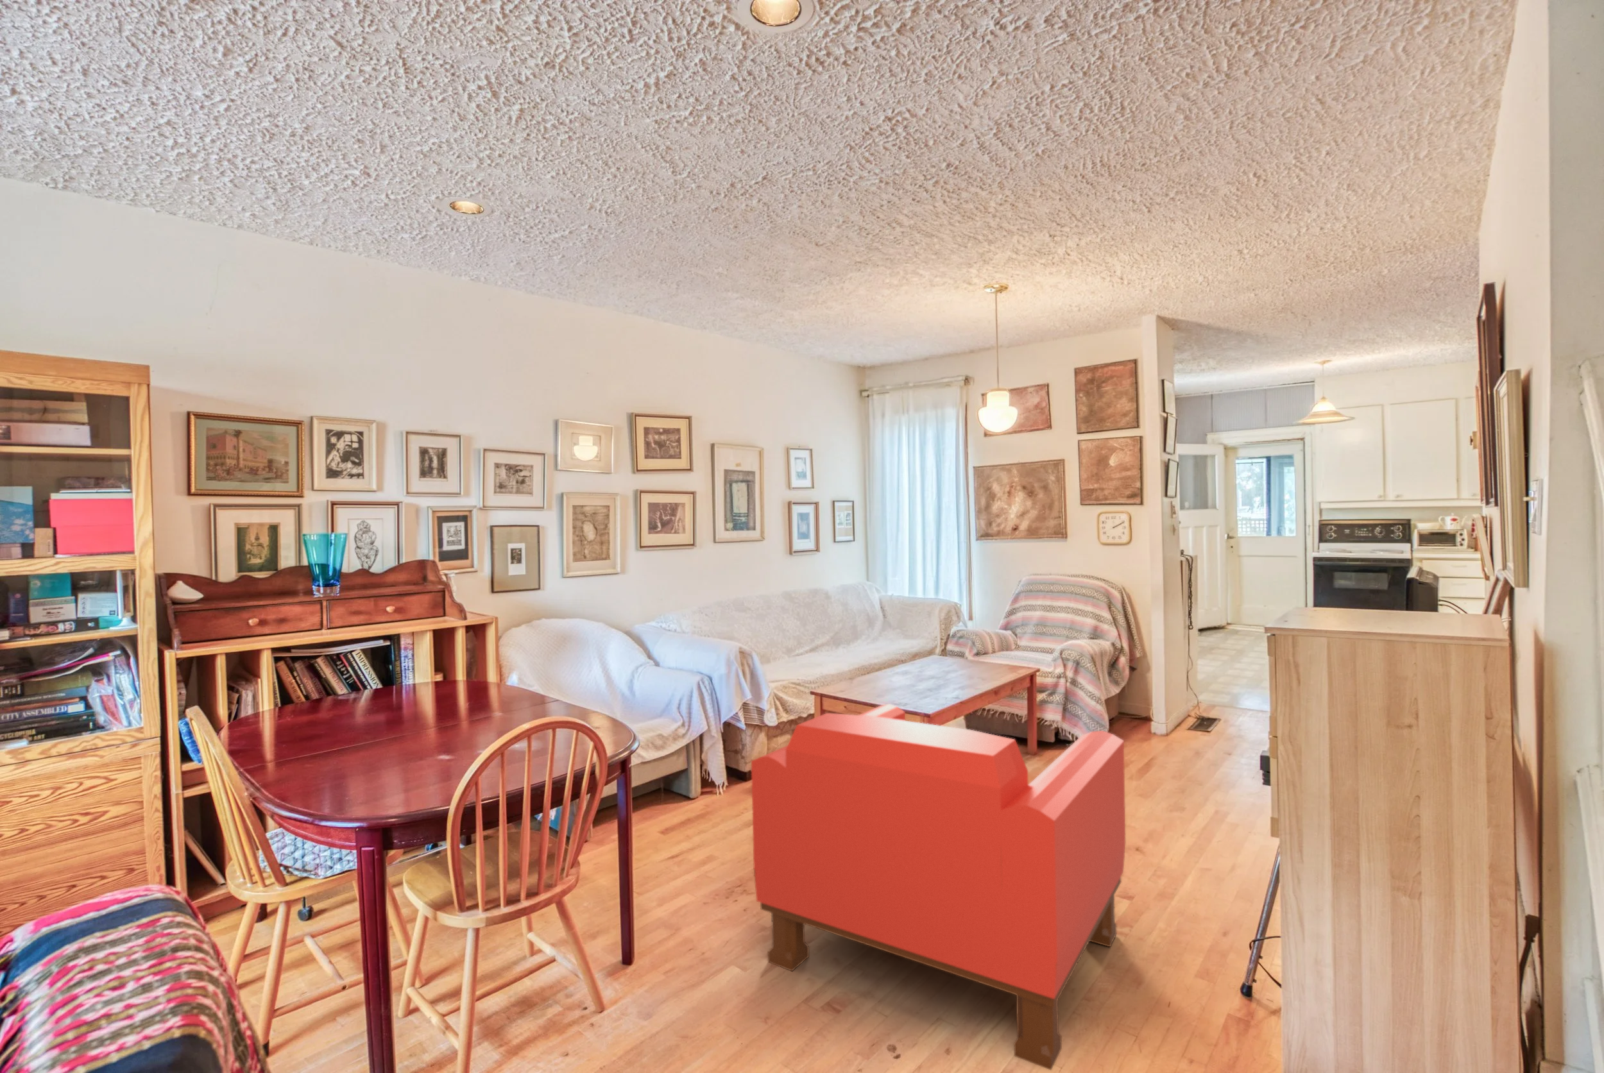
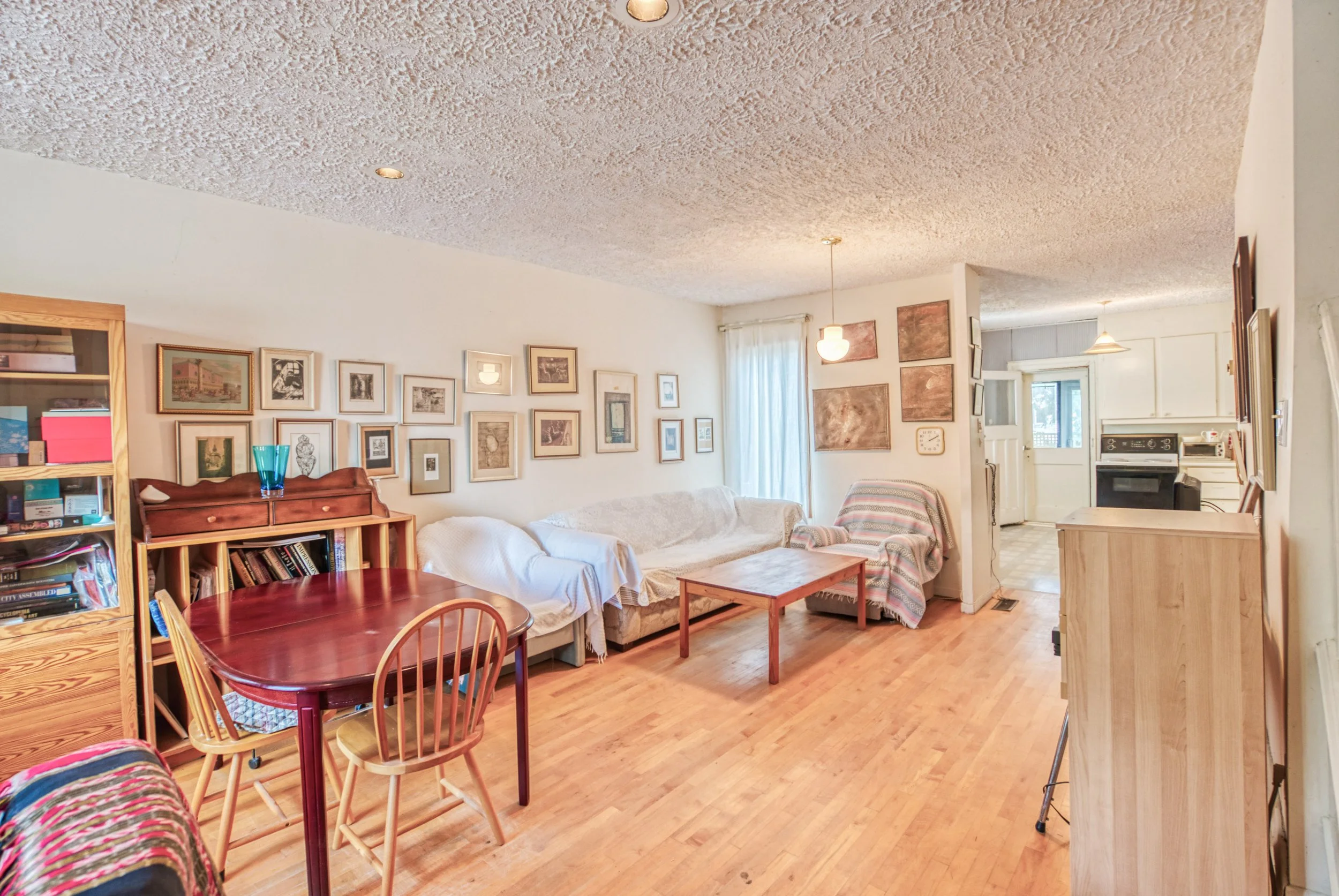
- armchair (944, 829)
